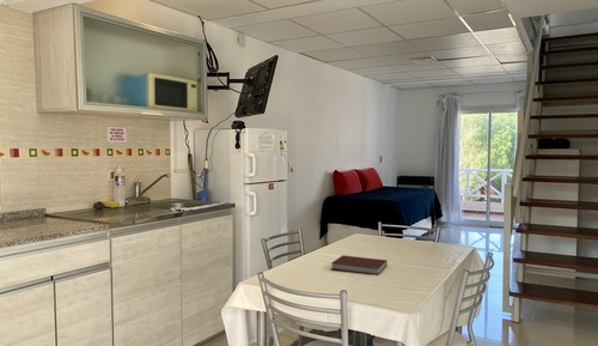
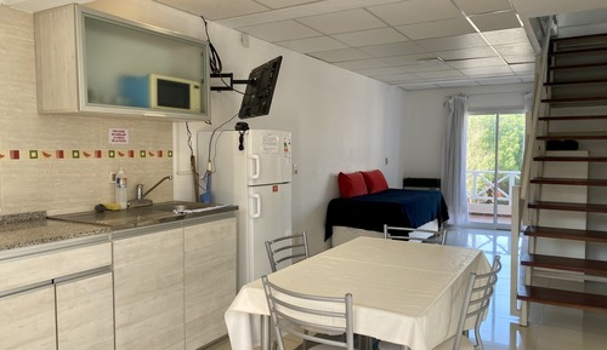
- notebook (359, 263)
